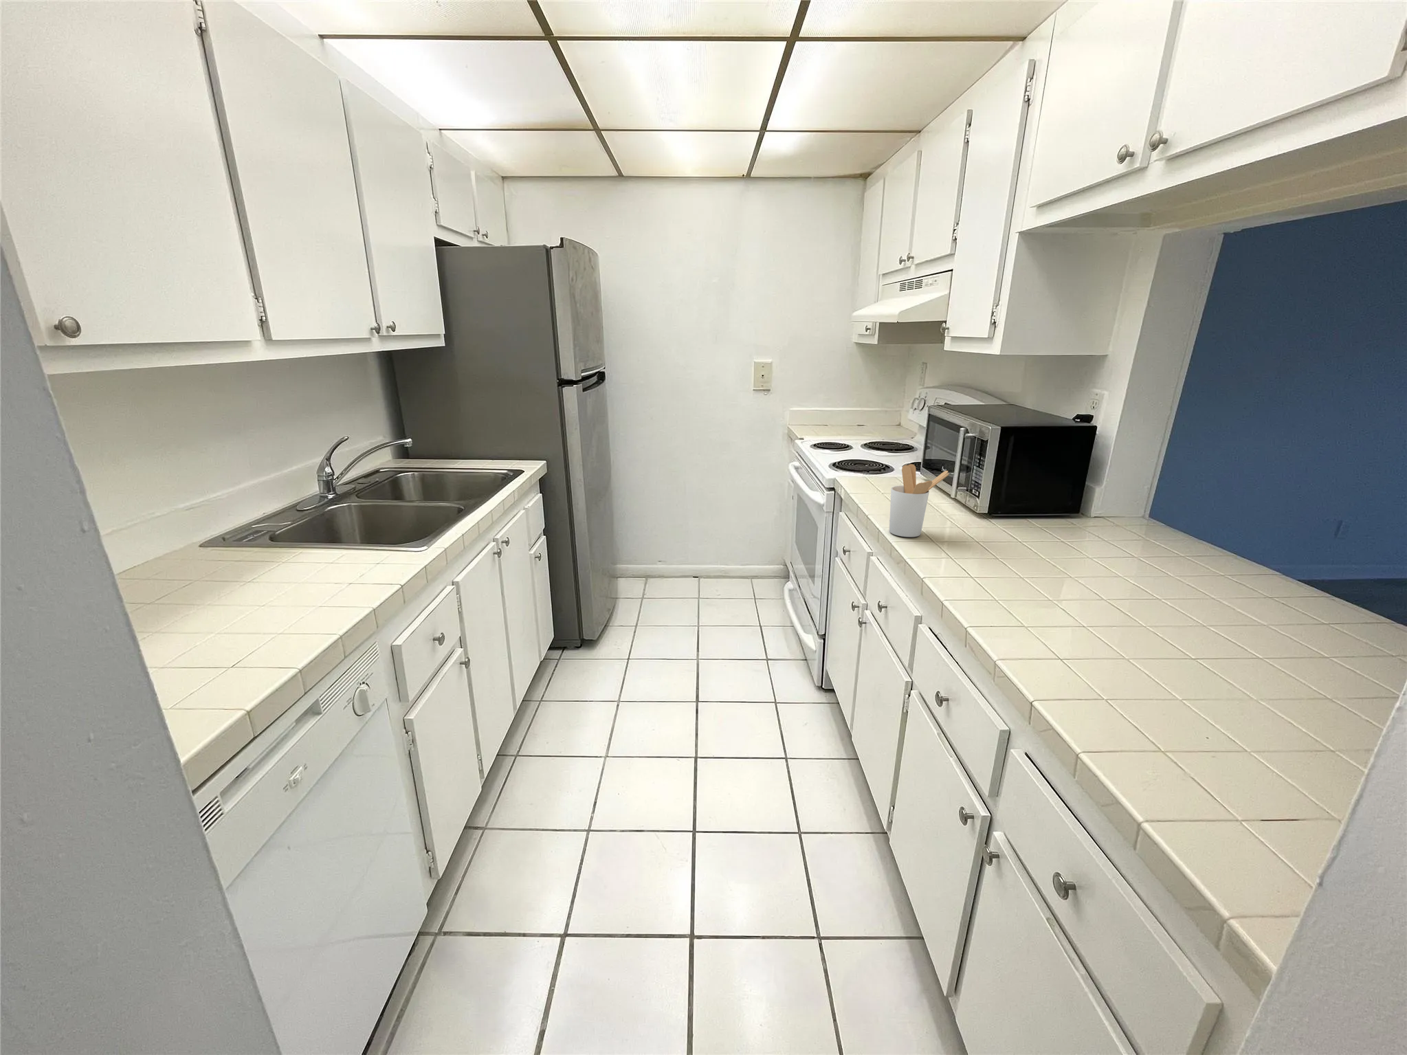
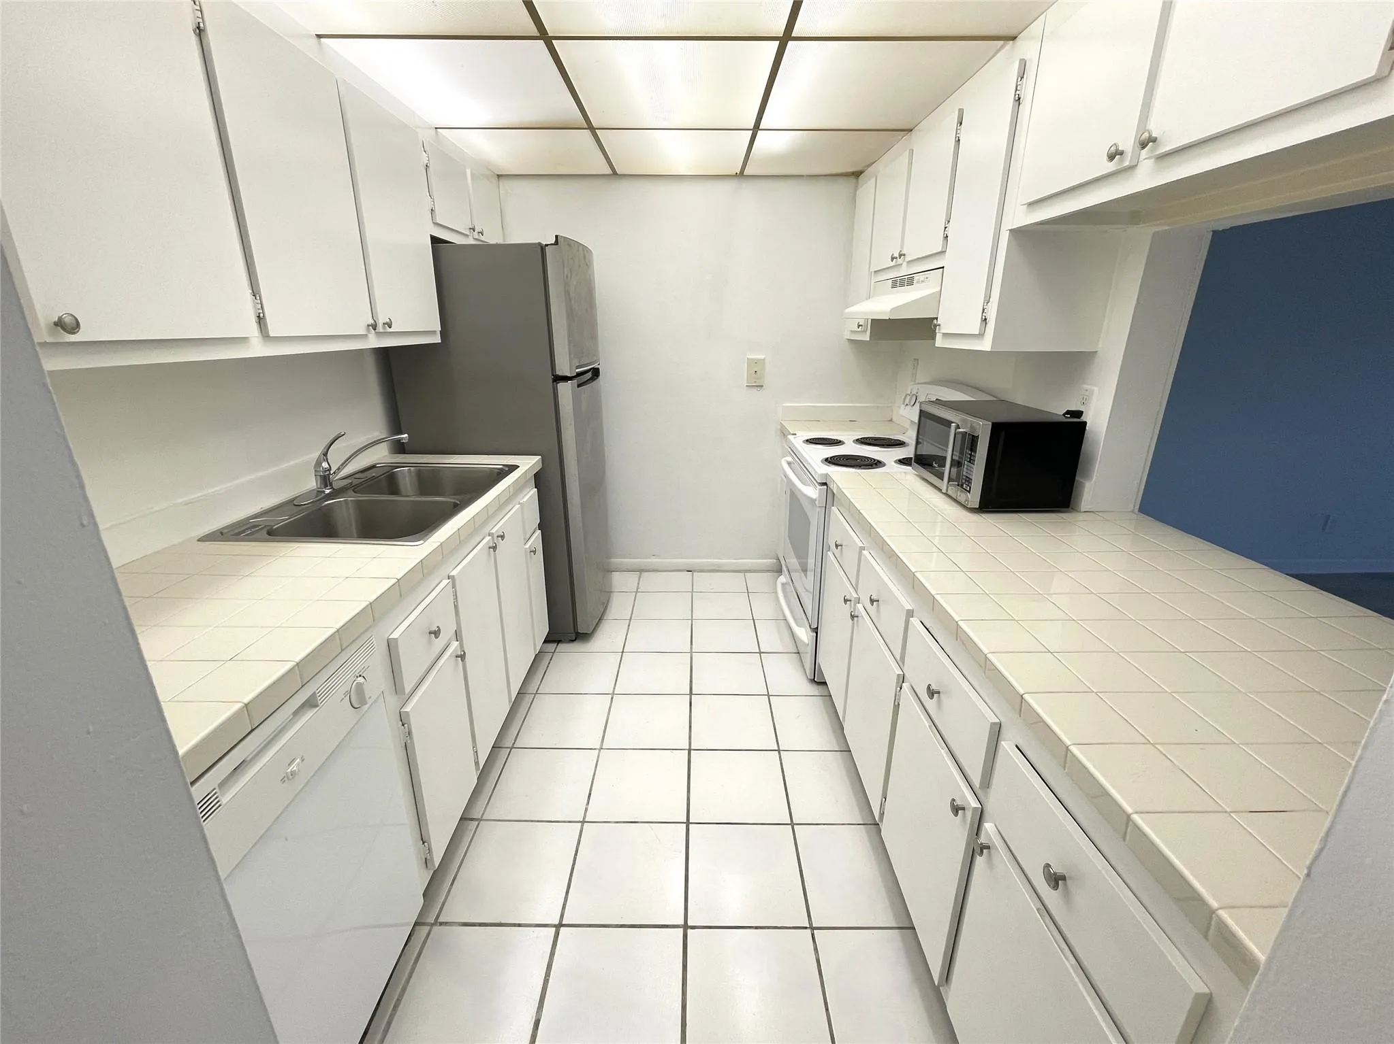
- utensil holder (918, 501)
